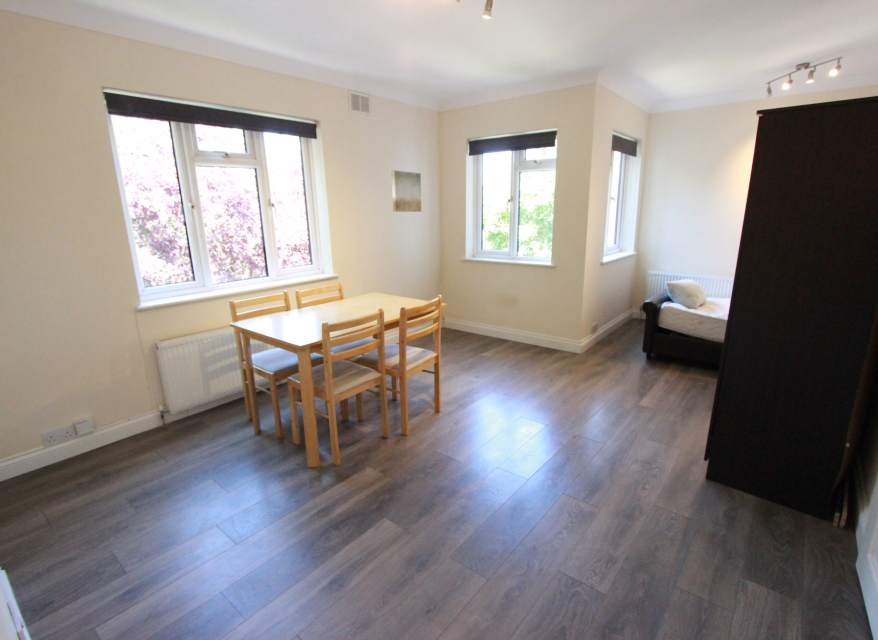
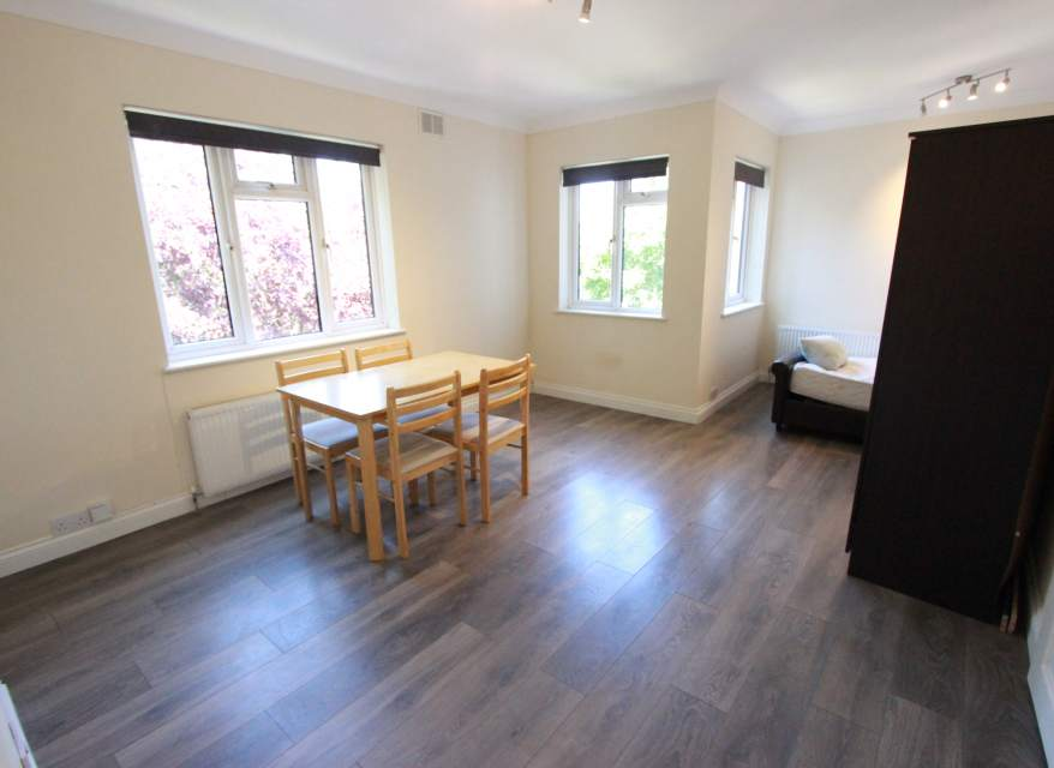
- wall art (407, 192)
